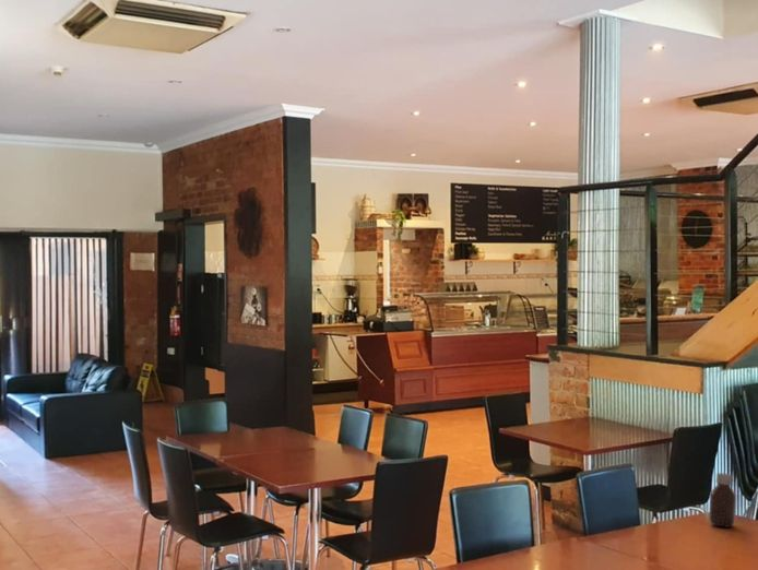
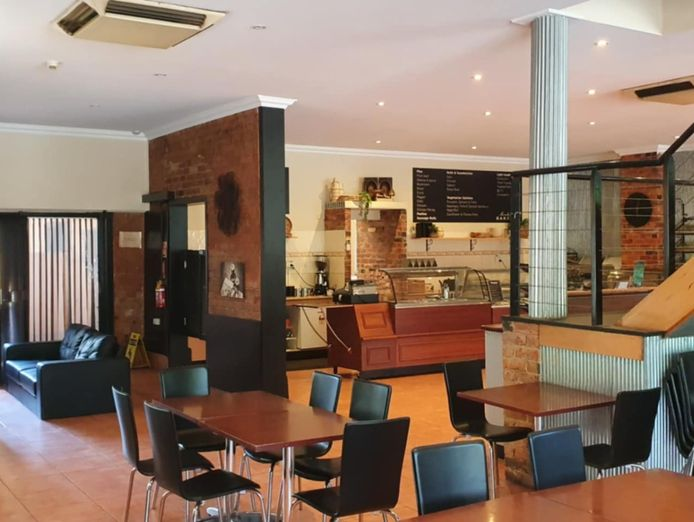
- bottle (722, 499)
